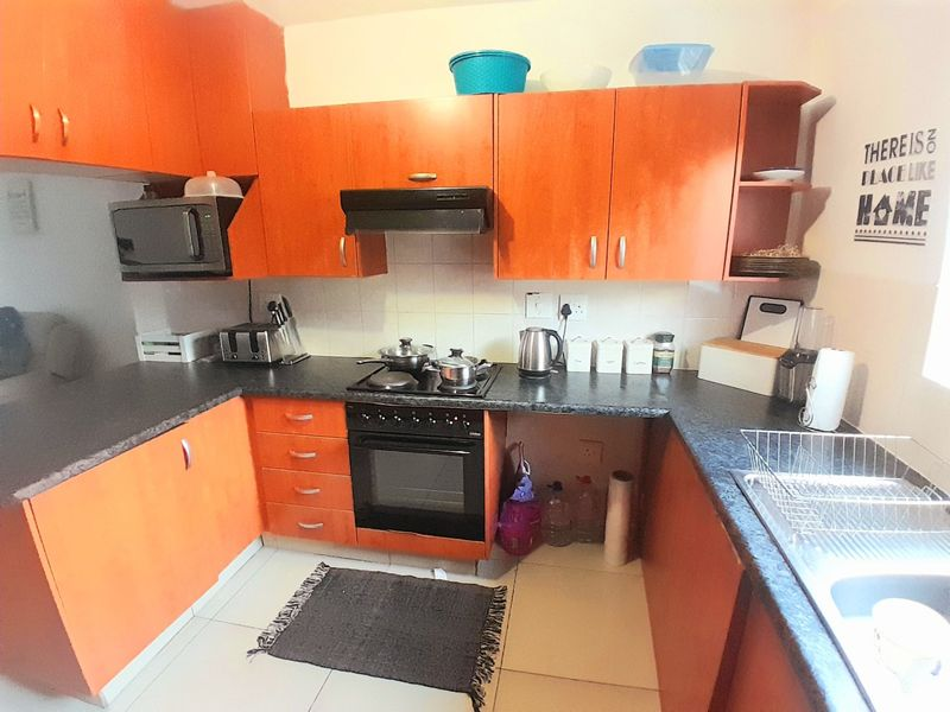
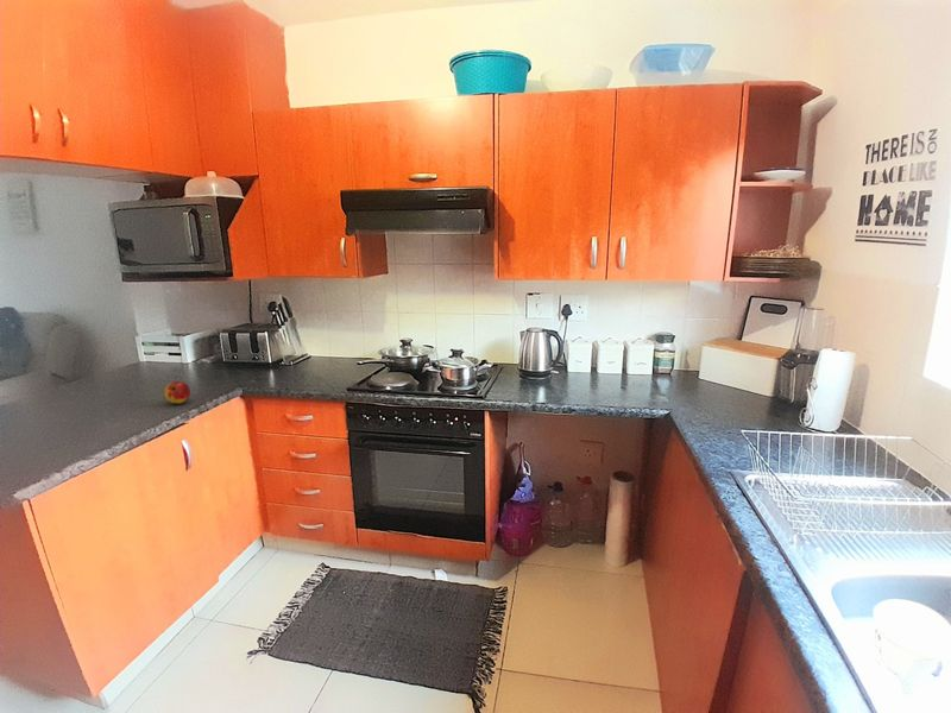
+ apple (177, 392)
